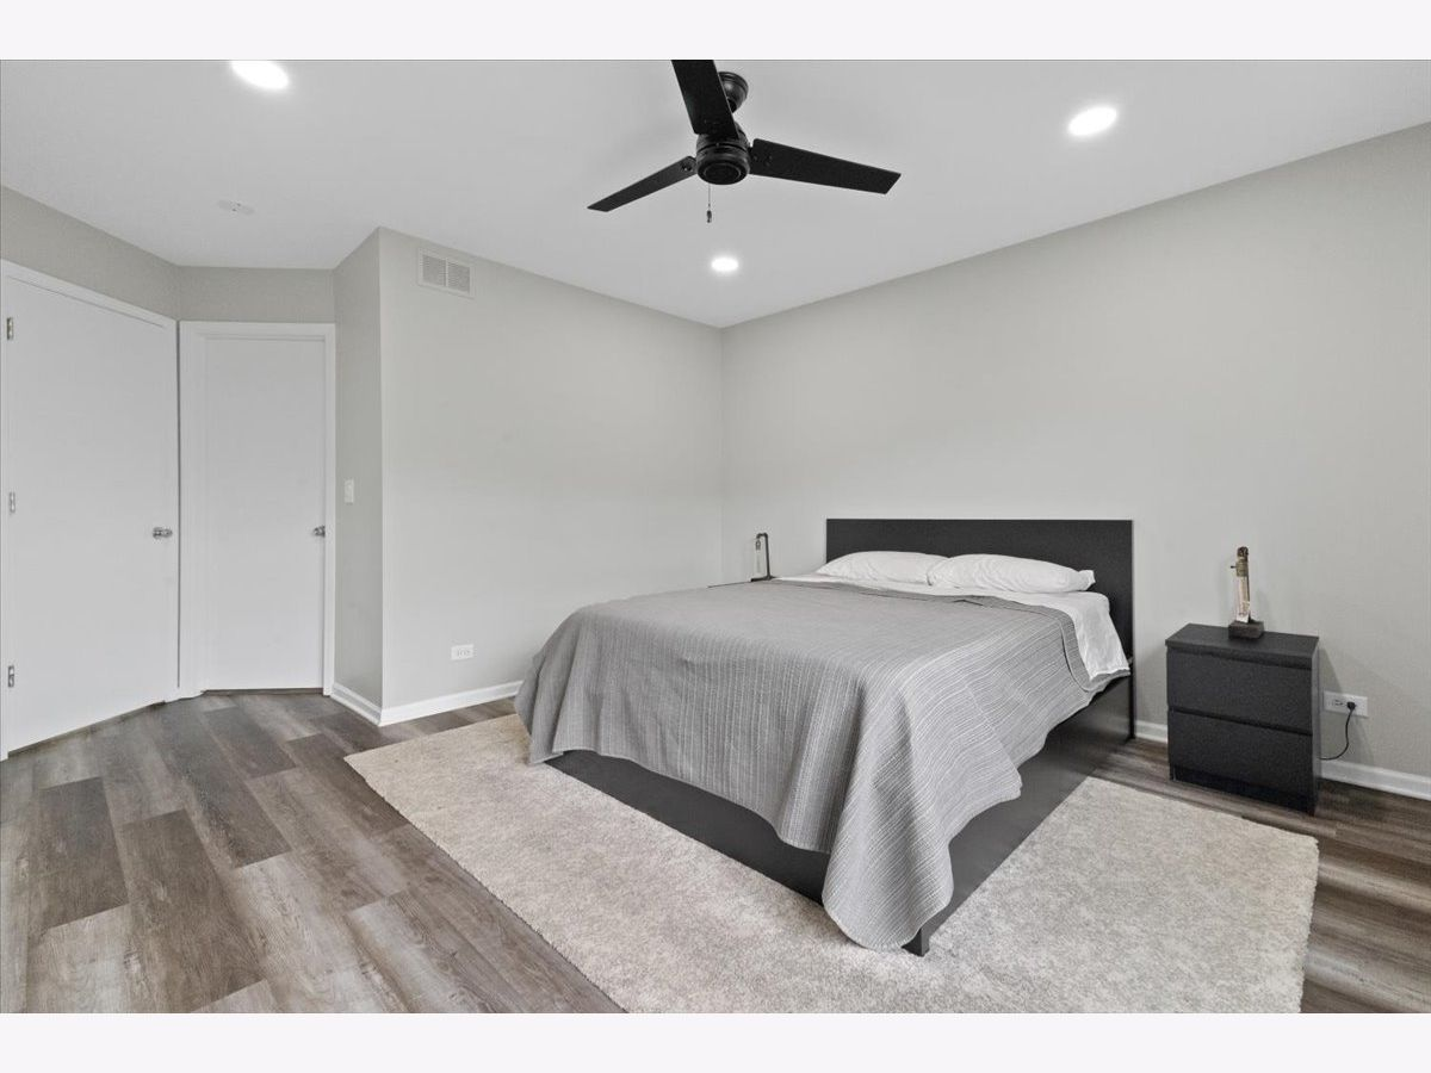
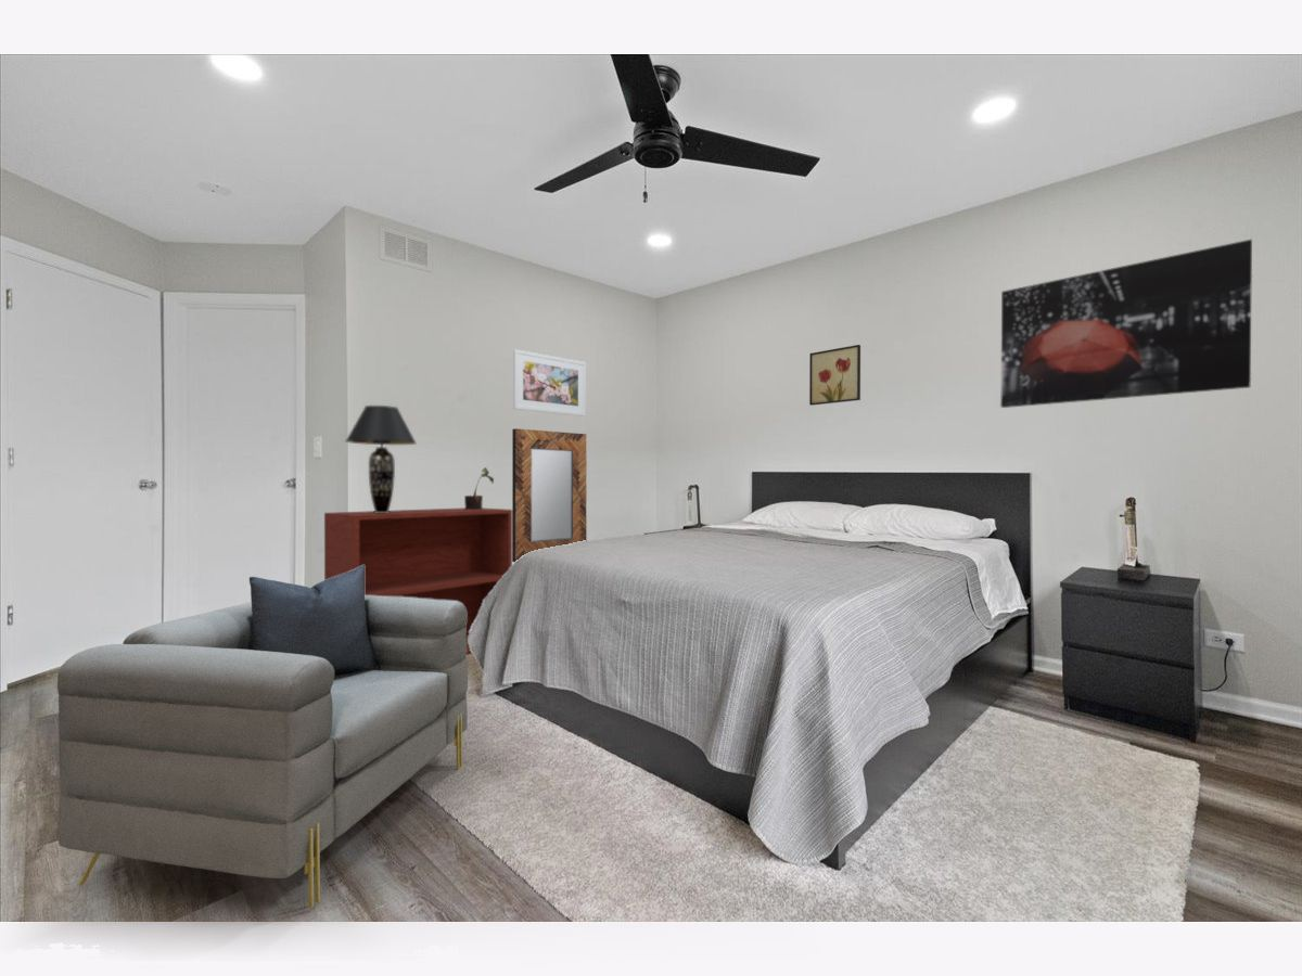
+ tv stand (424, 581)
+ potted plant (476, 487)
+ home mirror (551, 495)
+ table lamp (381, 460)
+ wall art (1111, 334)
+ wall art (834, 375)
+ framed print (551, 384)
+ armchair (305, 694)
